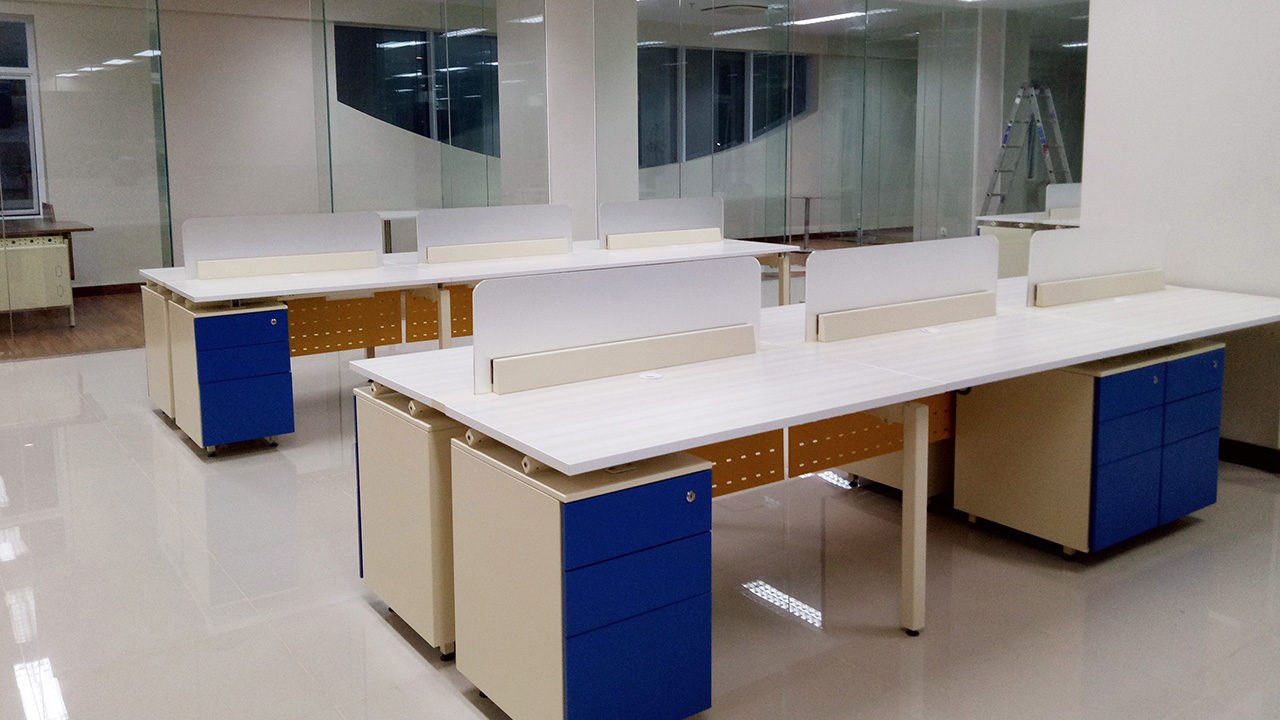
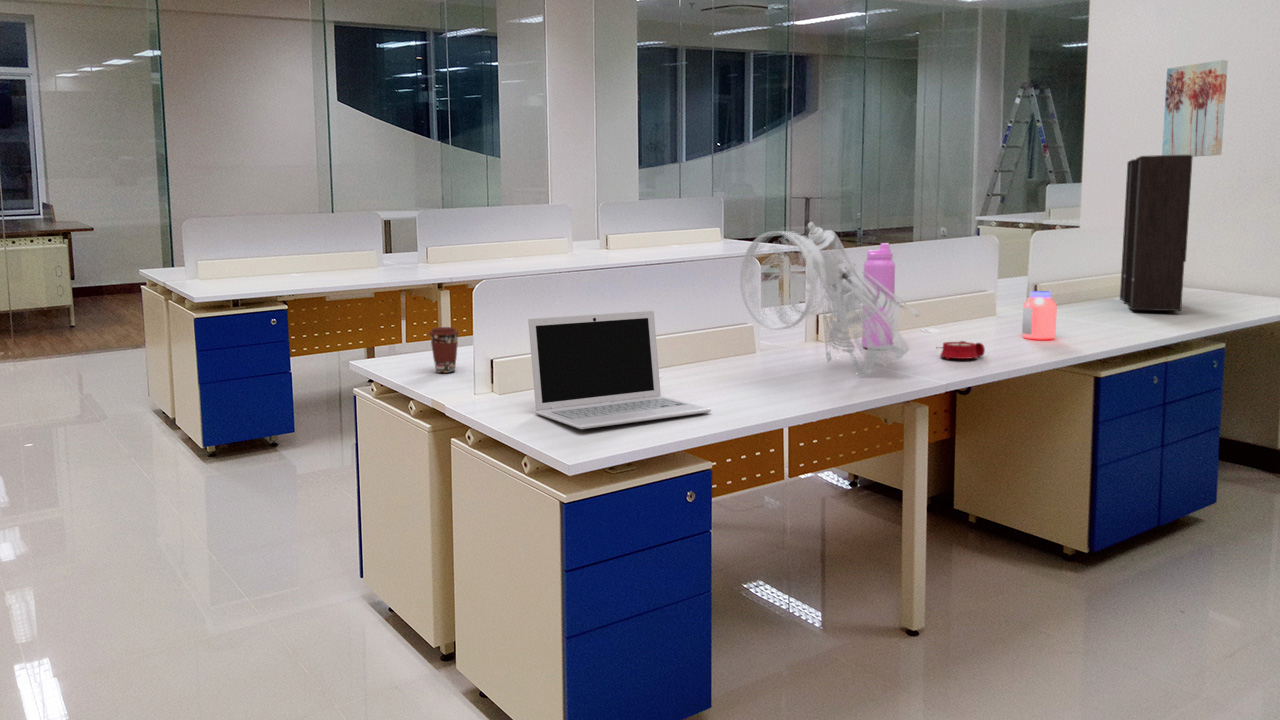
+ water bottle (878, 295)
+ alarm clock (962, 349)
+ coffee cup (444, 349)
+ wall art (1193, 110)
+ stereo (1153, 232)
+ wall sconce (839, 299)
+ jar (1039, 314)
+ laptop (619, 365)
